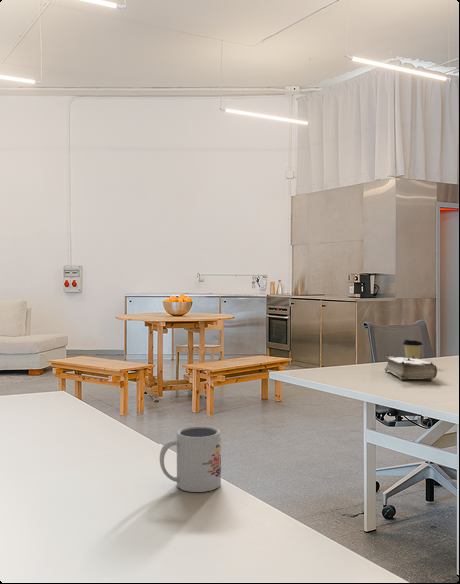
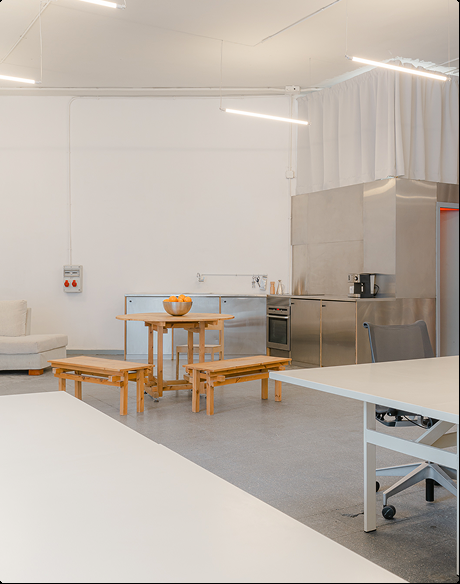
- book (409, 366)
- coffee cup (412, 352)
- mug (190, 458)
